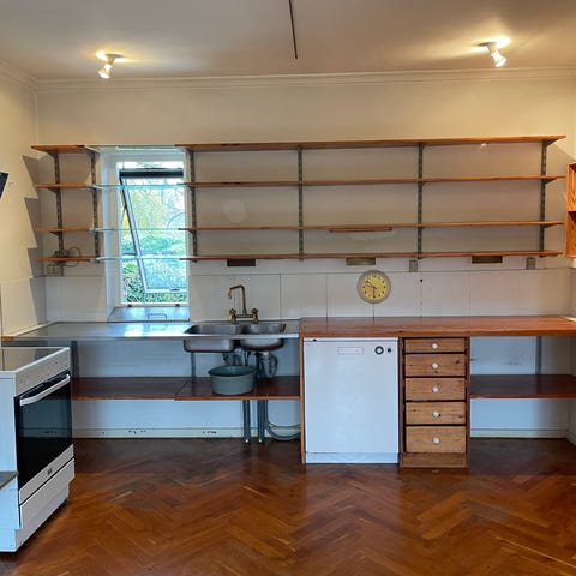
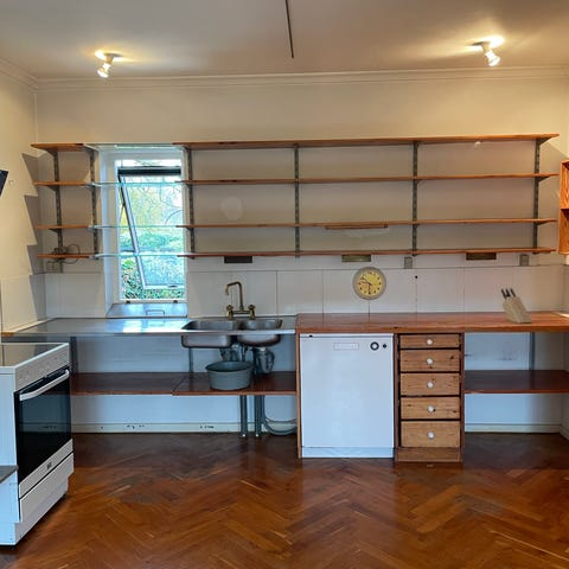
+ knife block (514, 305)
